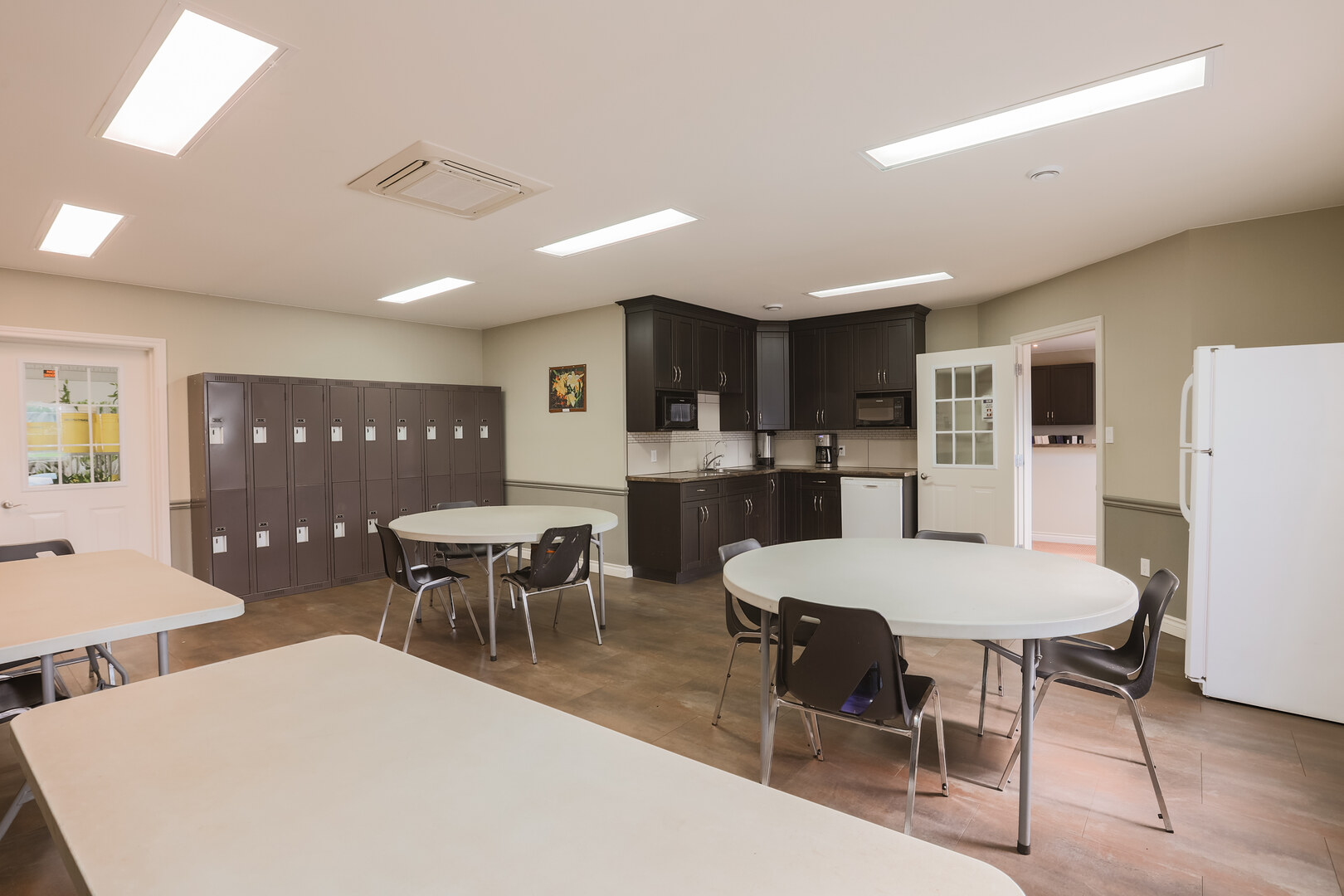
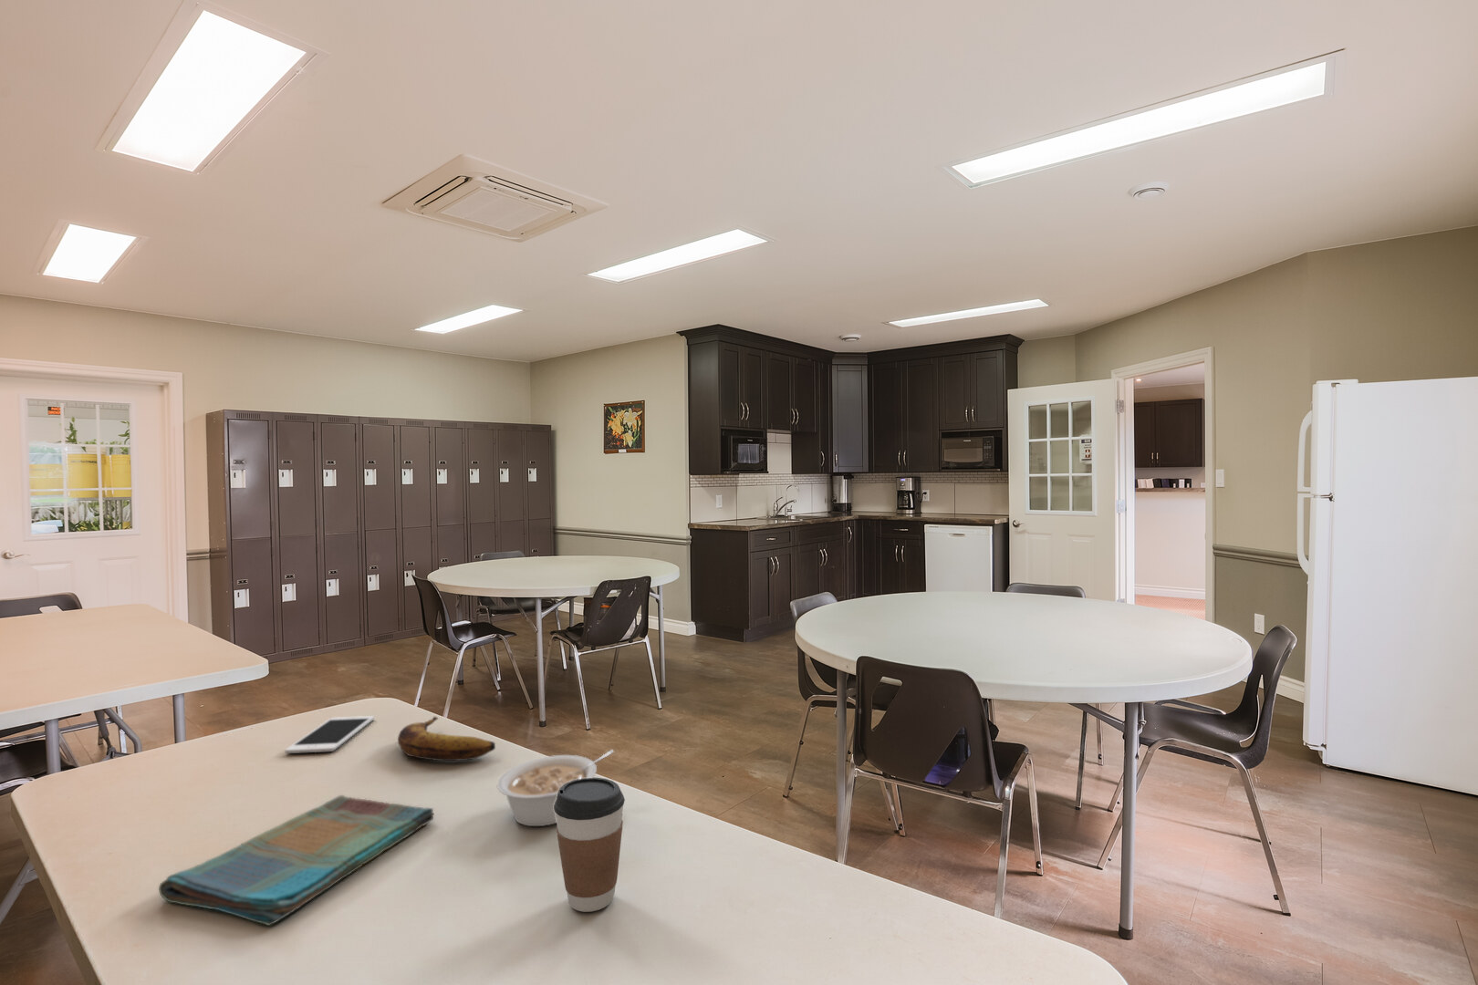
+ cell phone (332, 733)
+ dish towel (309, 848)
+ banana (443, 738)
+ legume (550, 786)
+ coffee cup (591, 843)
